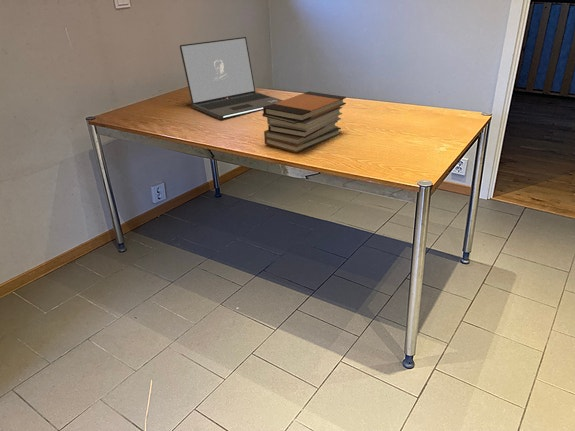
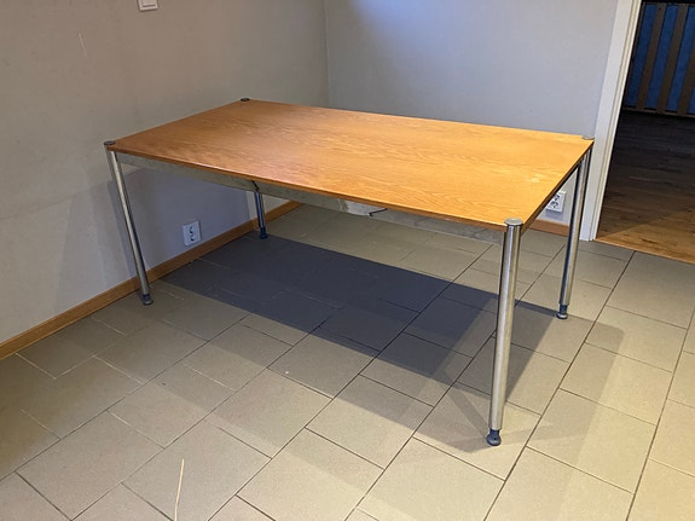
- laptop (233, 75)
- book stack (305, 120)
